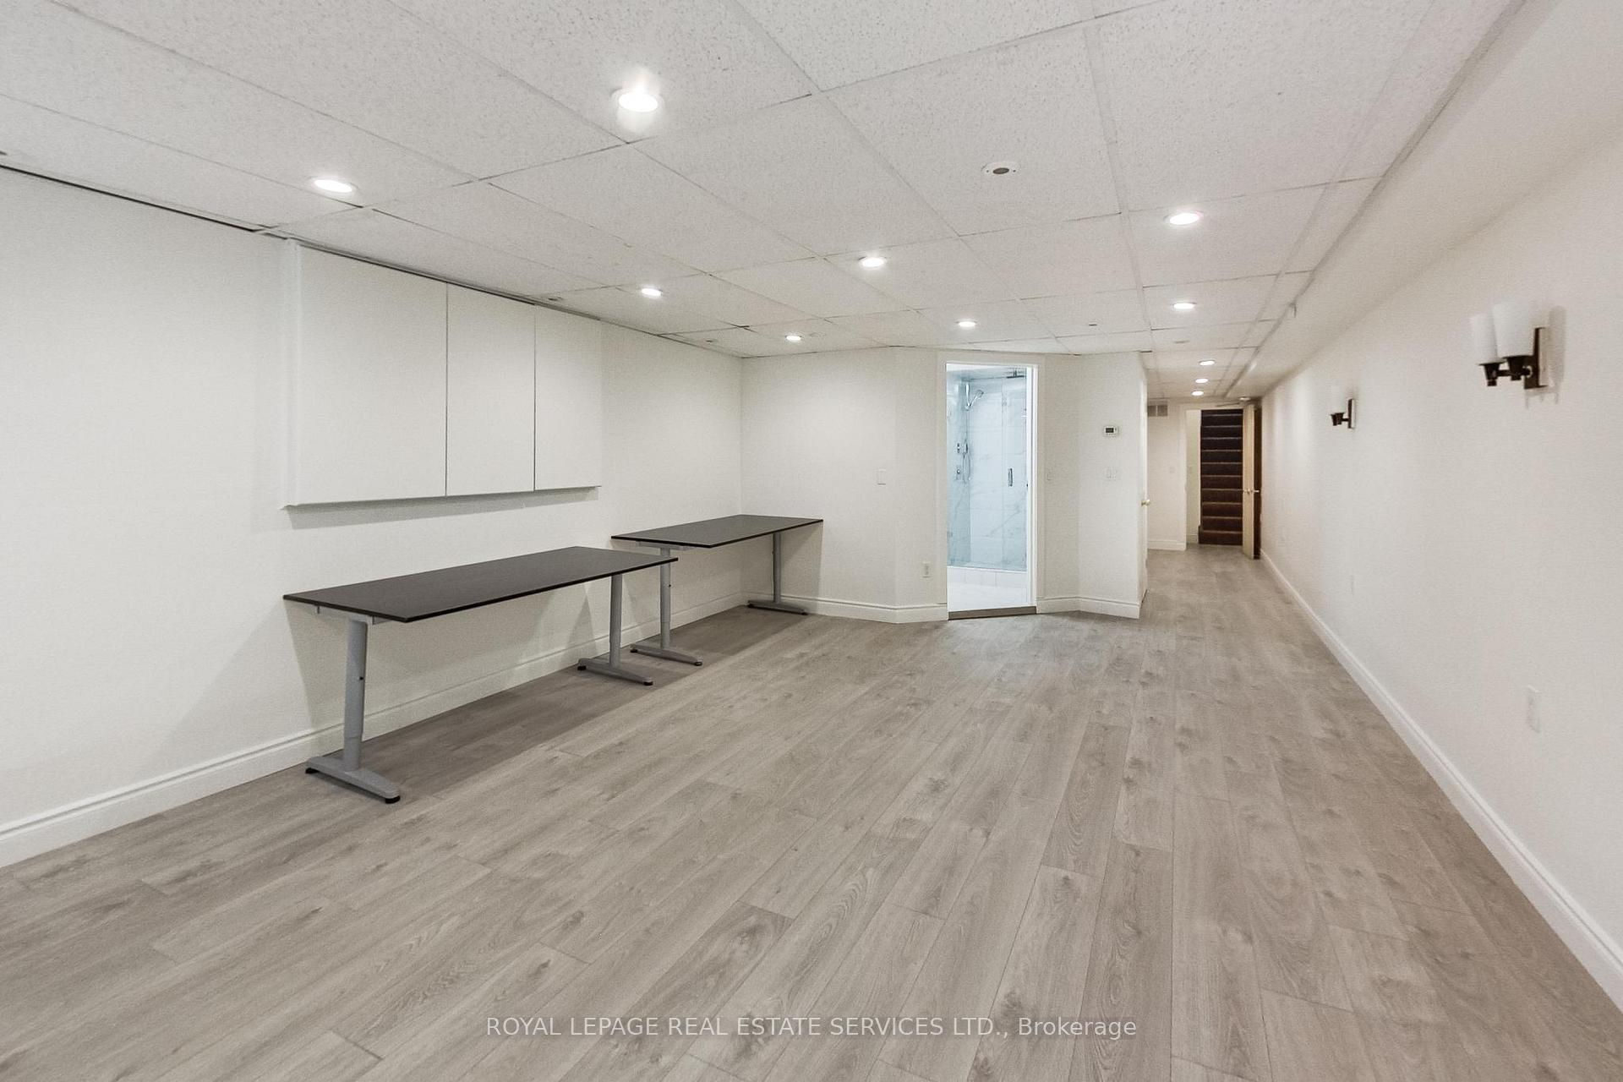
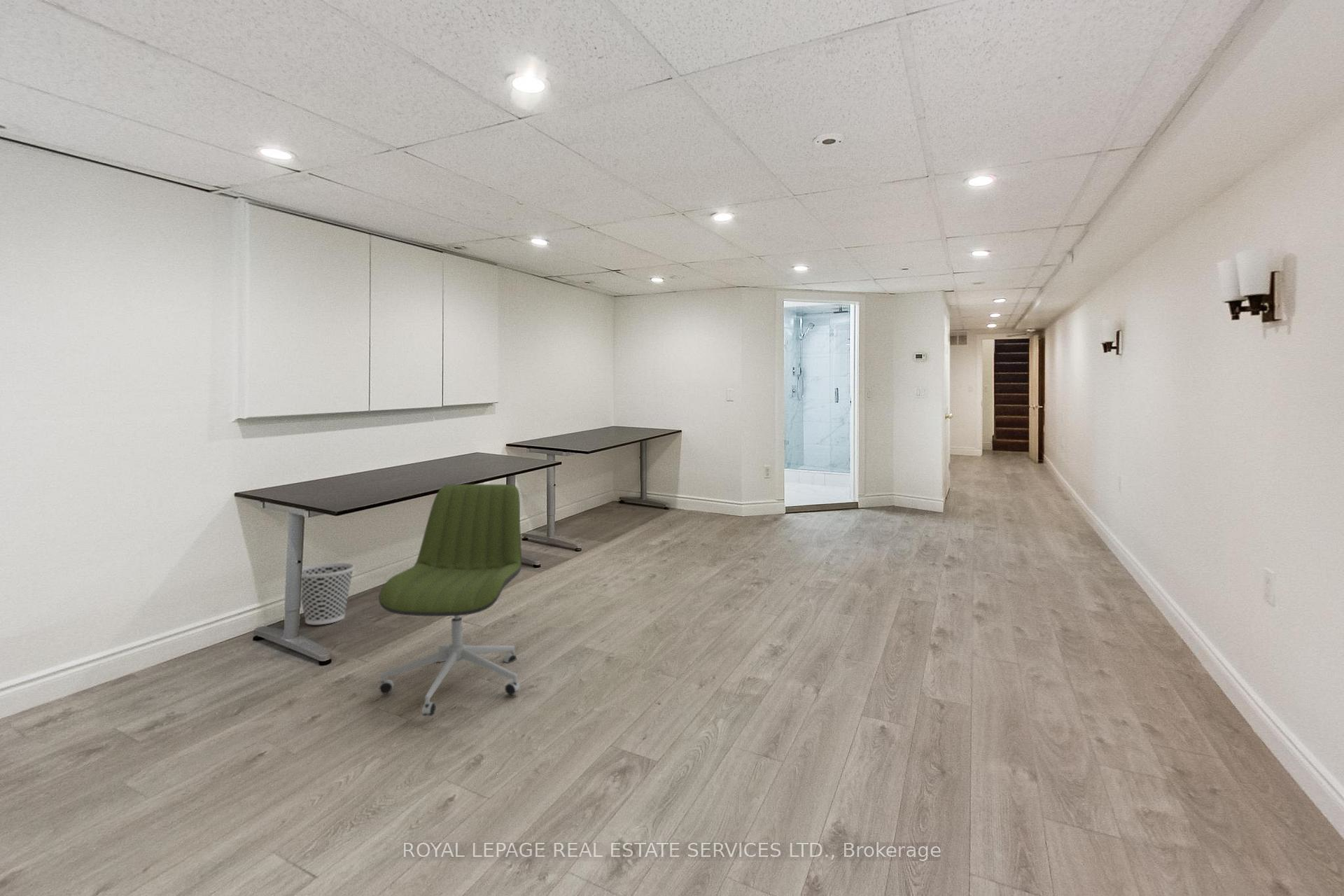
+ office chair (456, 587)
+ wastebasket (325, 594)
